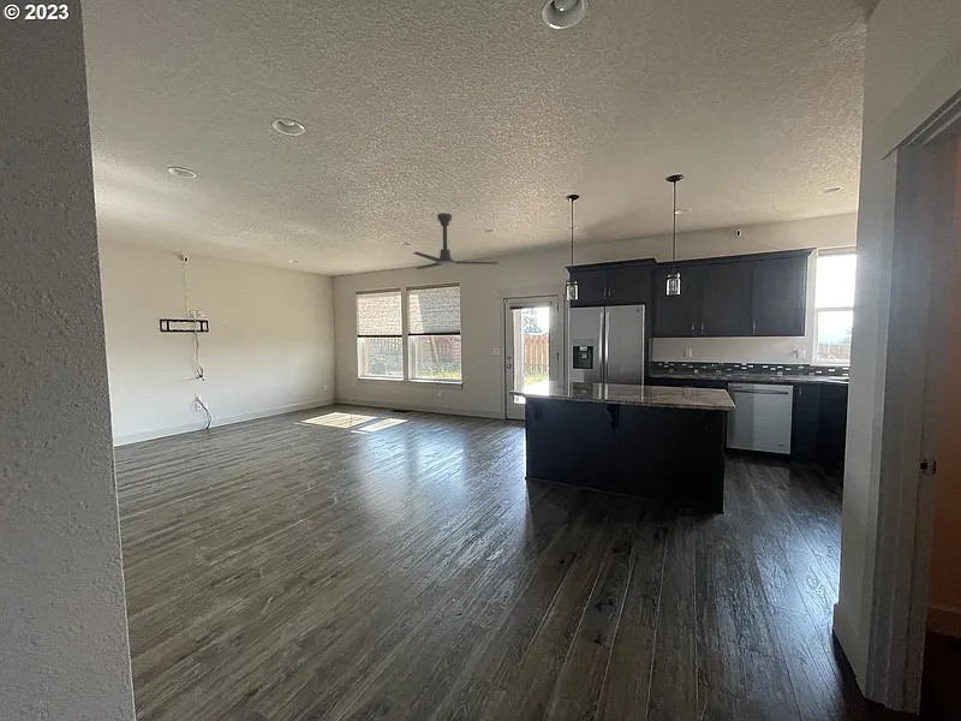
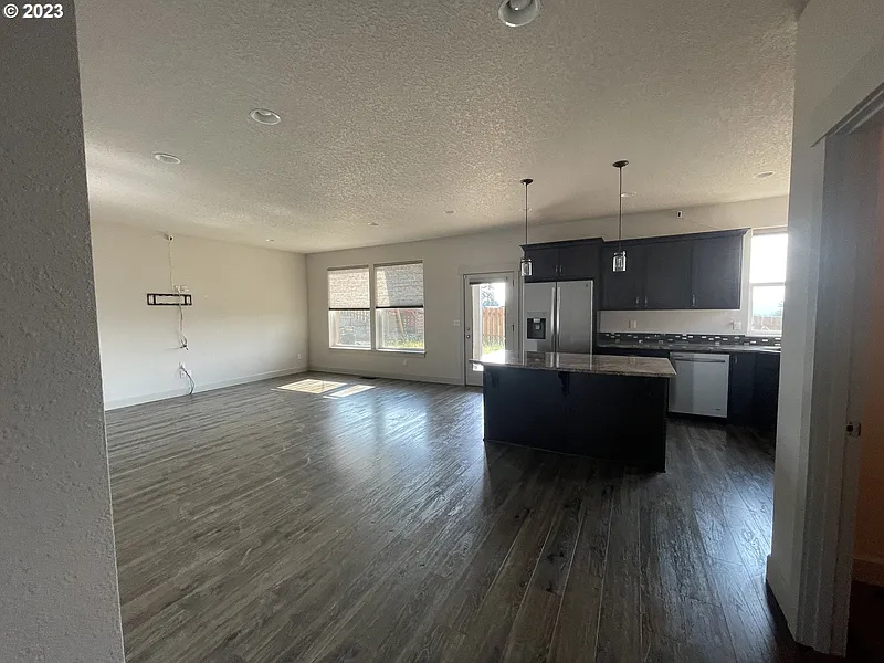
- ceiling fan (446, 239)
